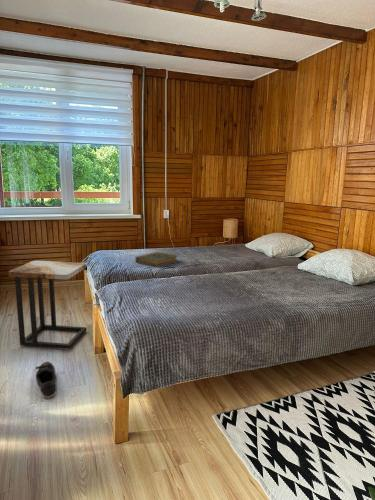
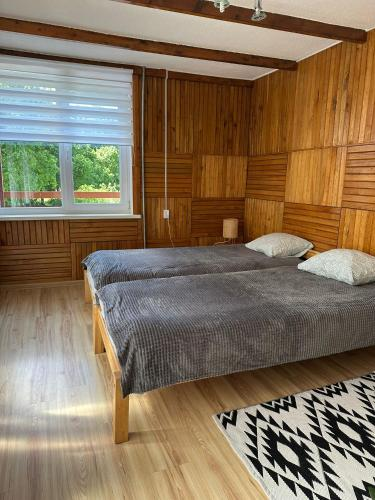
- hardback book (157, 258)
- side table (51, 303)
- shoe (46, 374)
